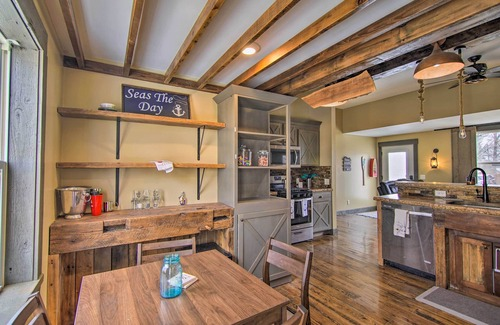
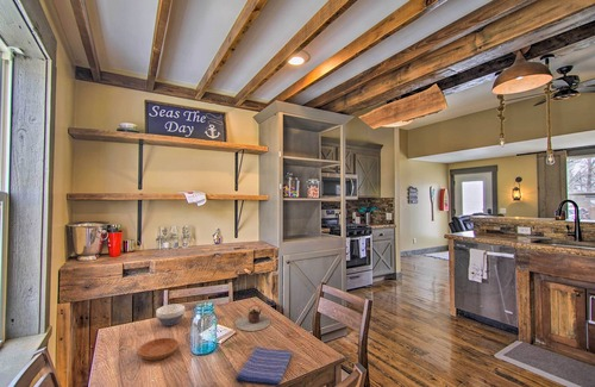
+ bowl (170, 316)
+ dish towel (265, 363)
+ teapot (252, 314)
+ saucer (158, 349)
